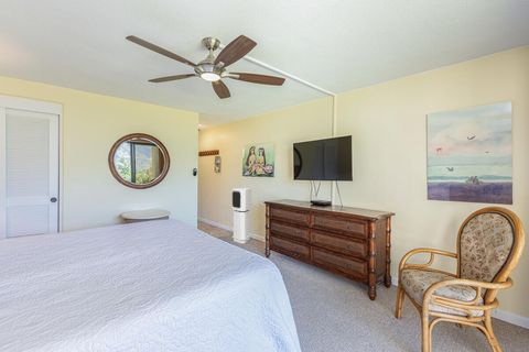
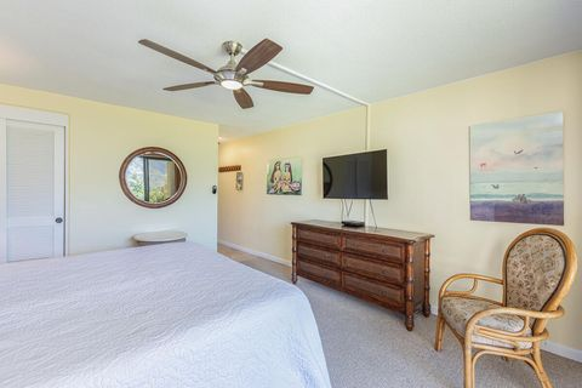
- air purifier (244, 215)
